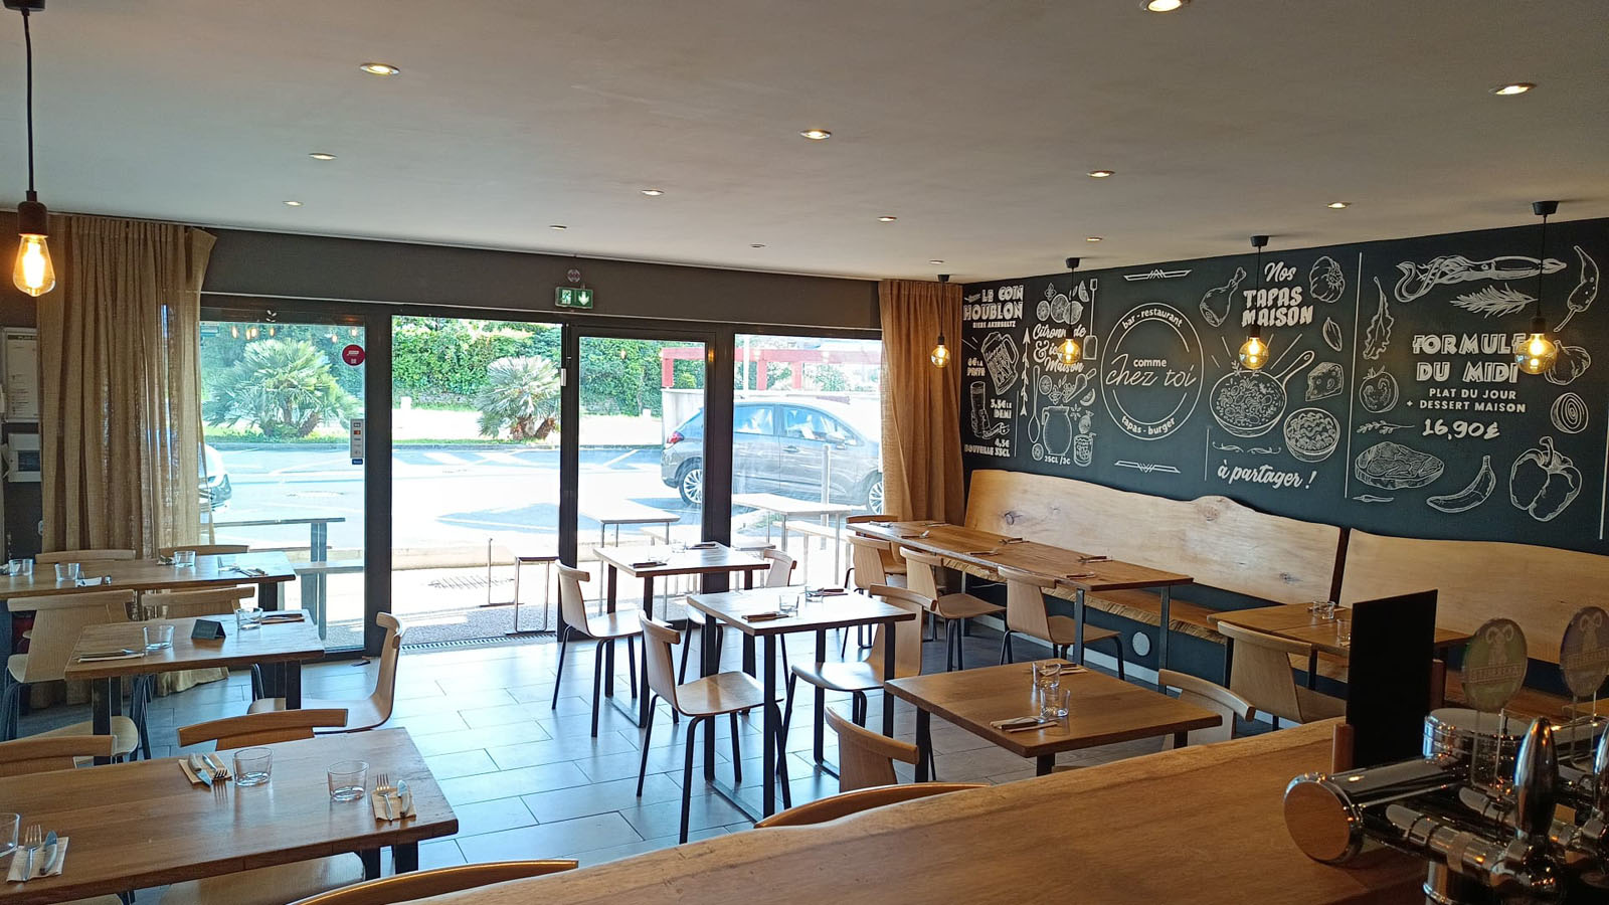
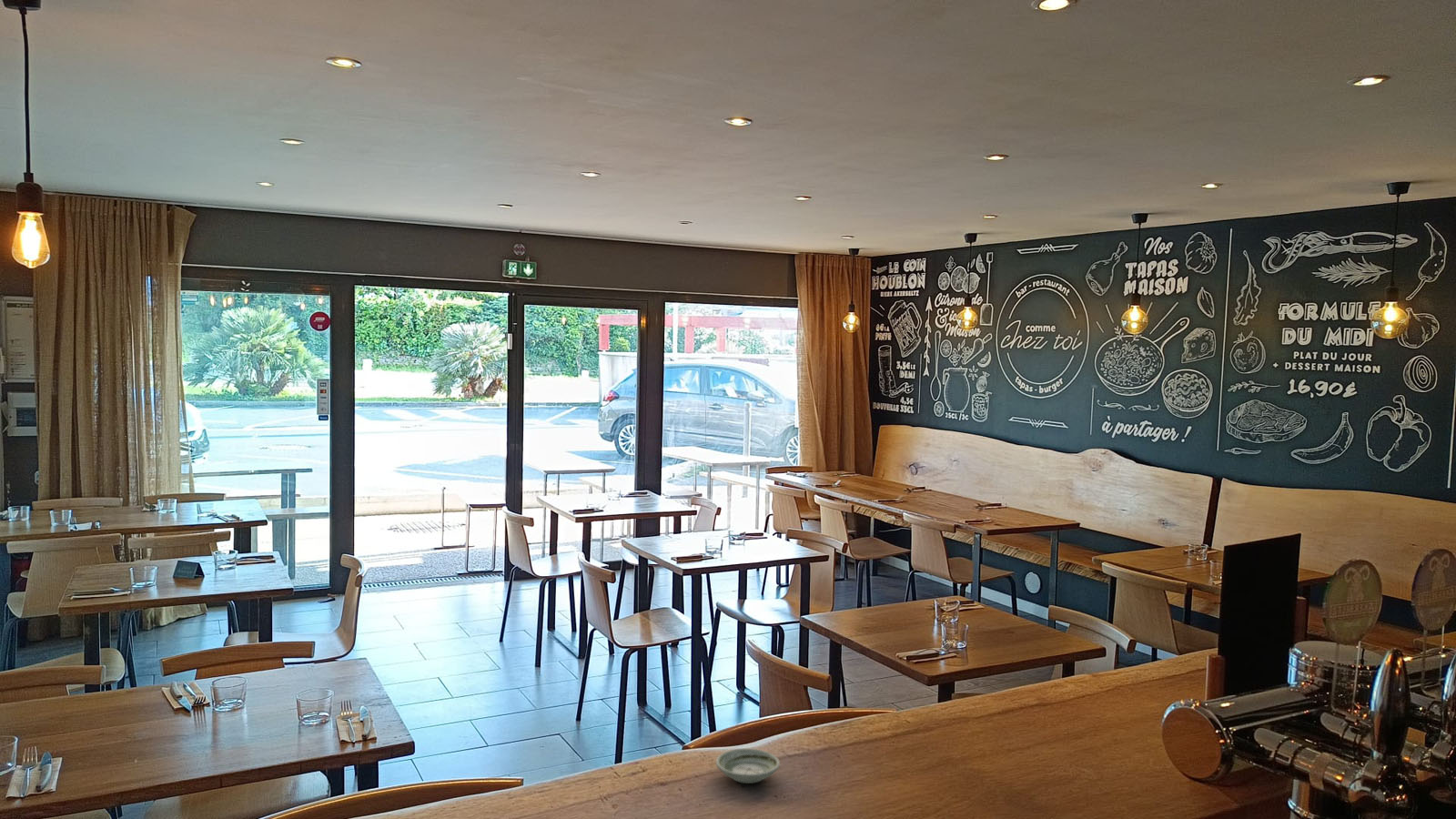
+ saucer (747, 768)
